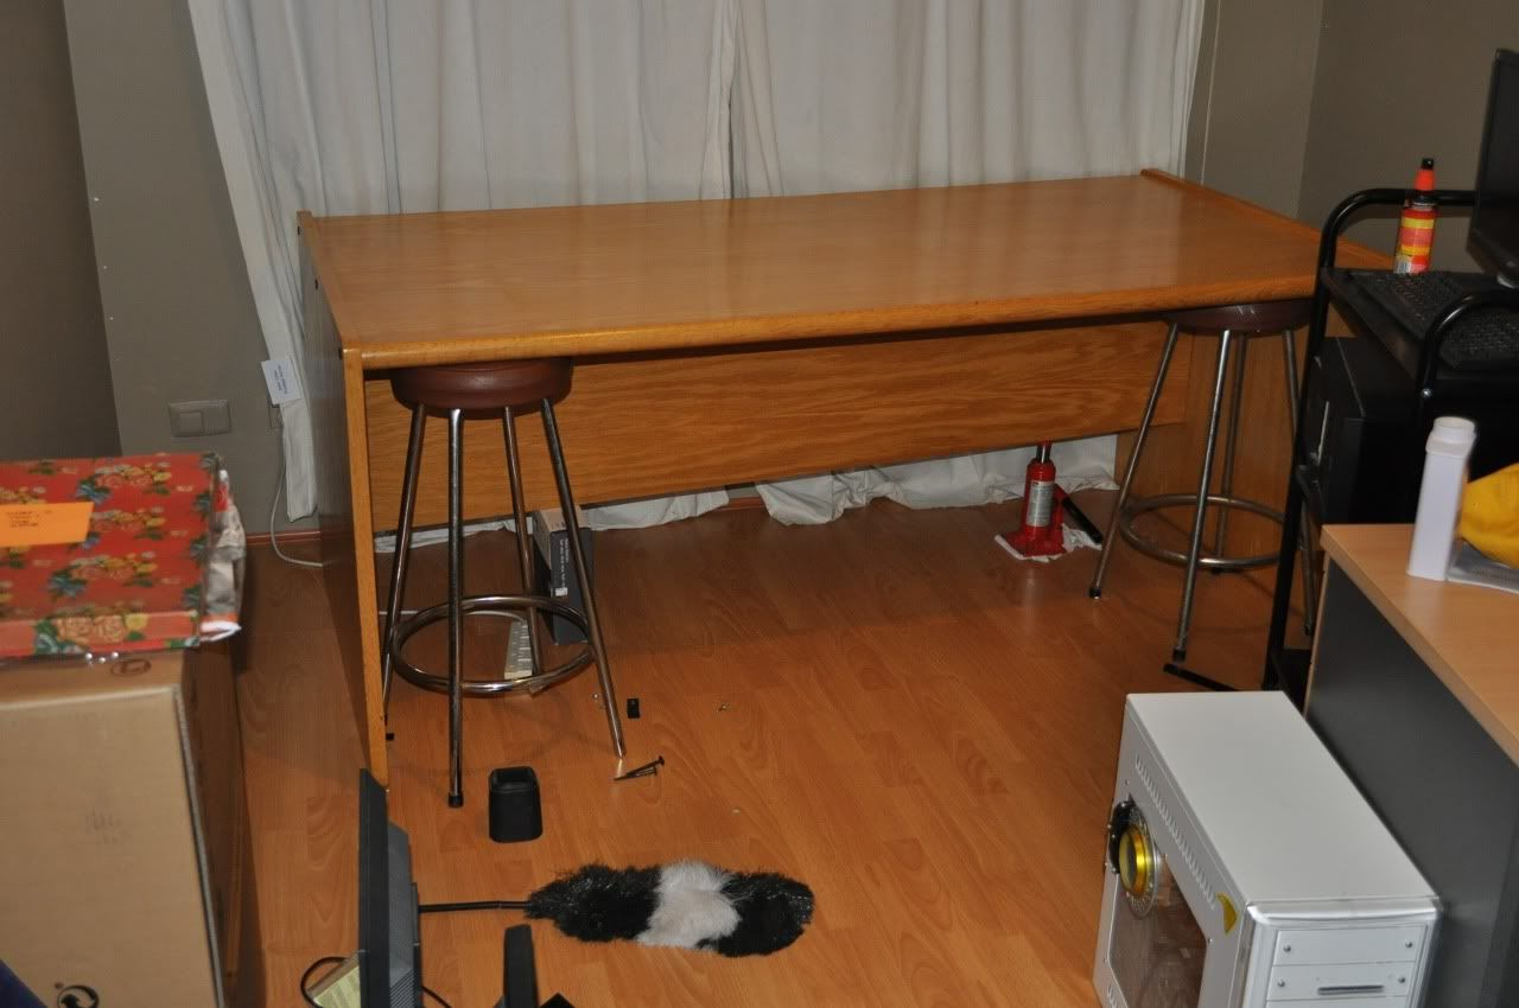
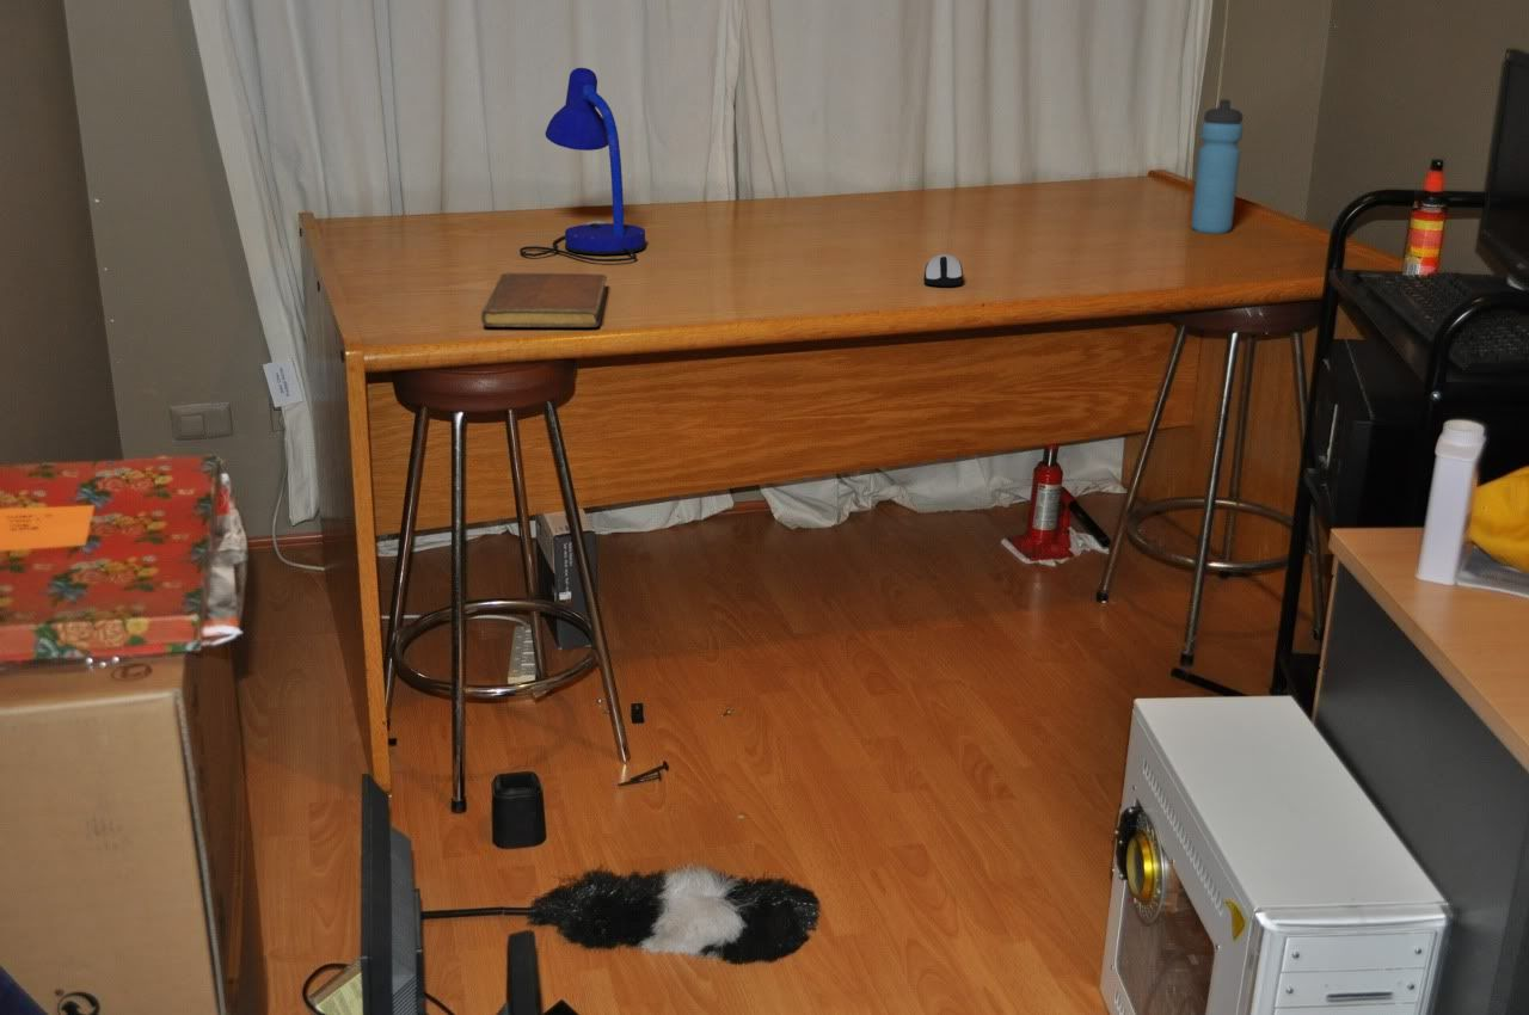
+ water bottle (1217, 166)
+ desk lamp (579, 149)
+ notebook (547, 299)
+ computer mouse (944, 267)
